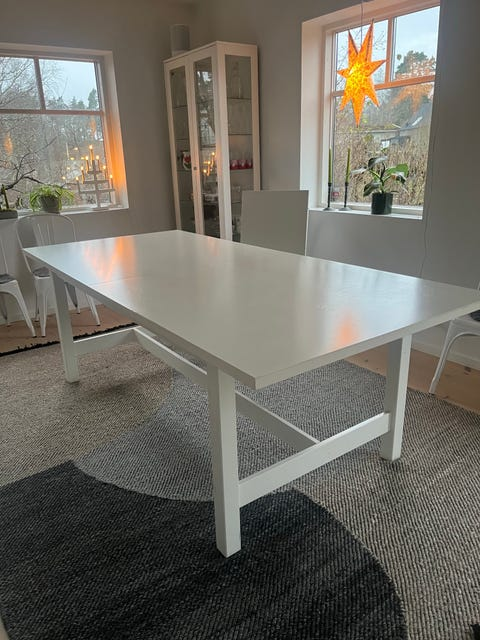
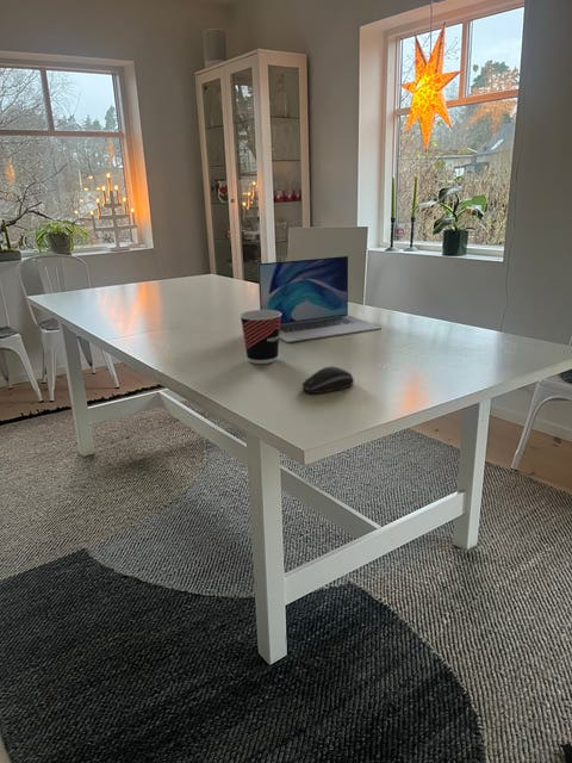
+ cup (261, 336)
+ laptop (319, 296)
+ computer mouse (328, 378)
